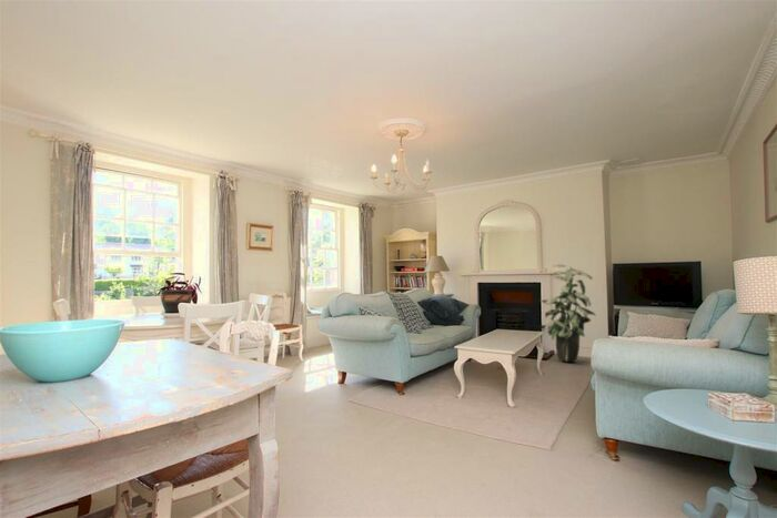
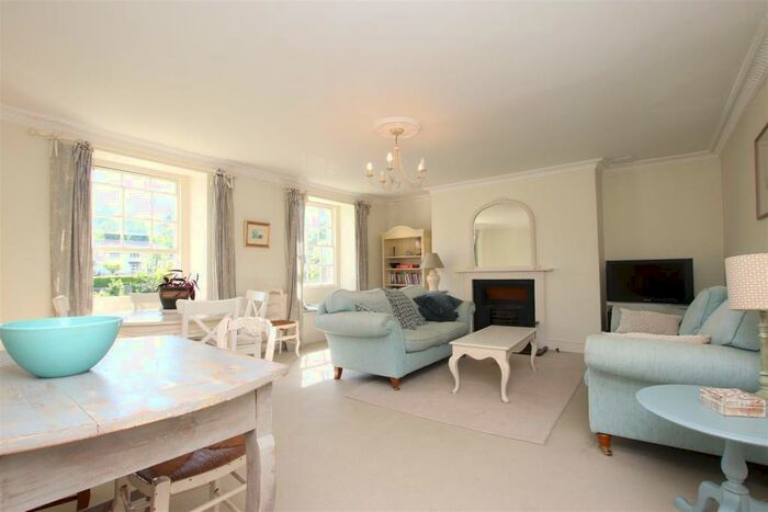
- indoor plant (565, 312)
